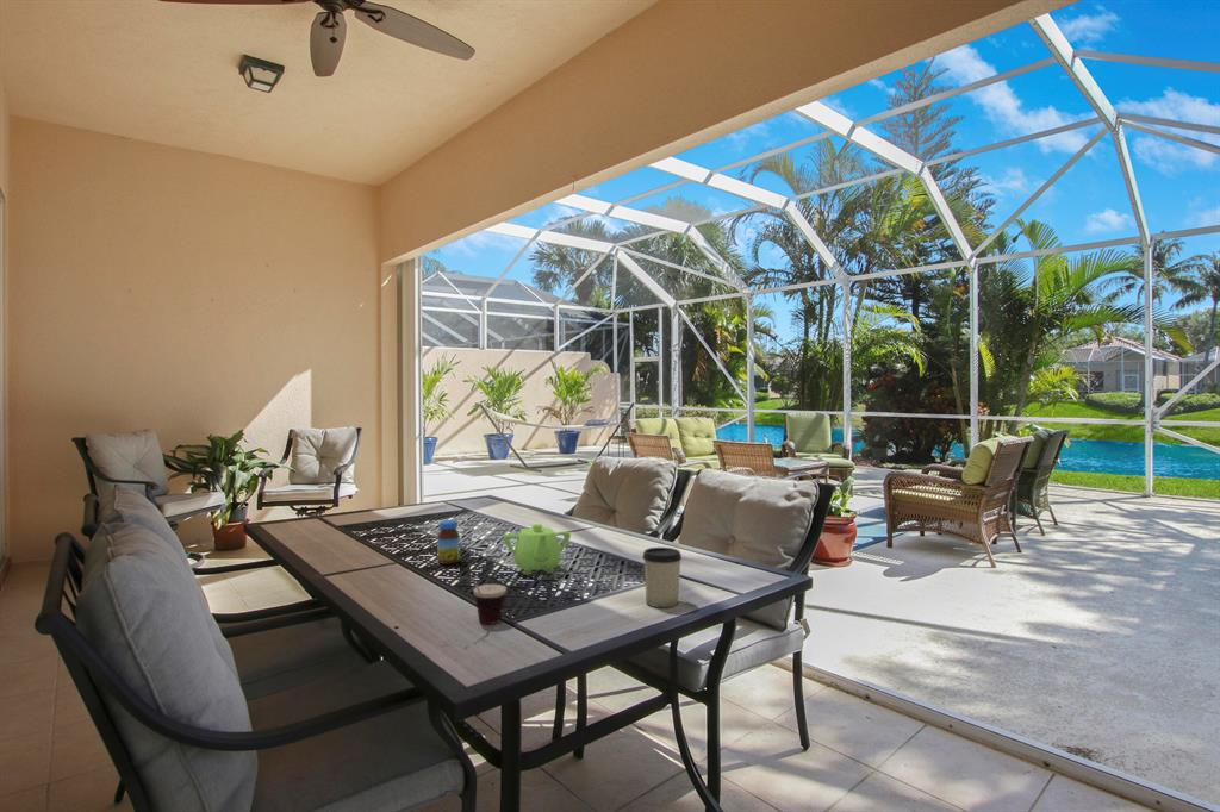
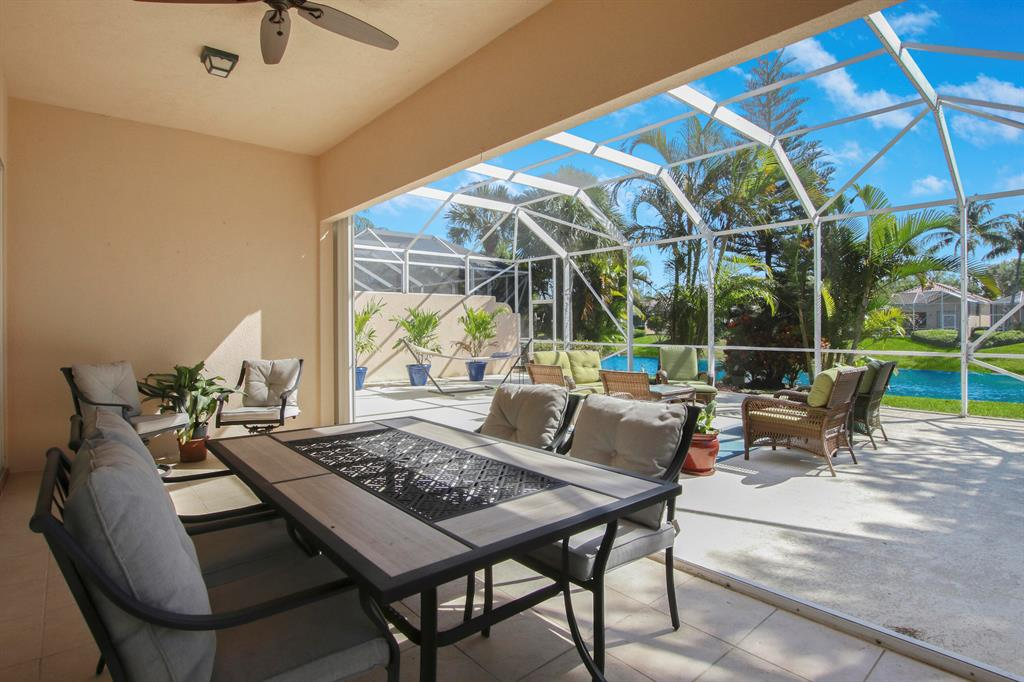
- teapot (537, 548)
- jar (448, 541)
- cup (480, 596)
- cup (661, 576)
